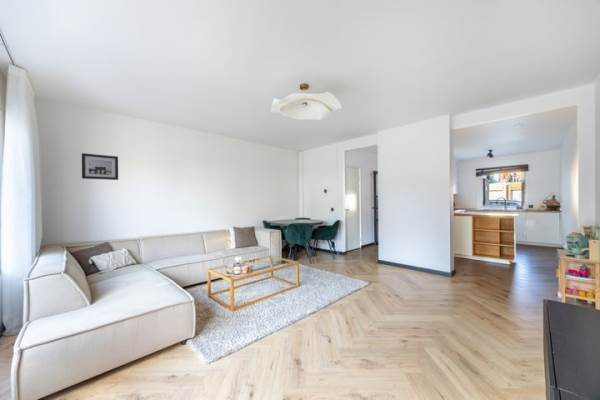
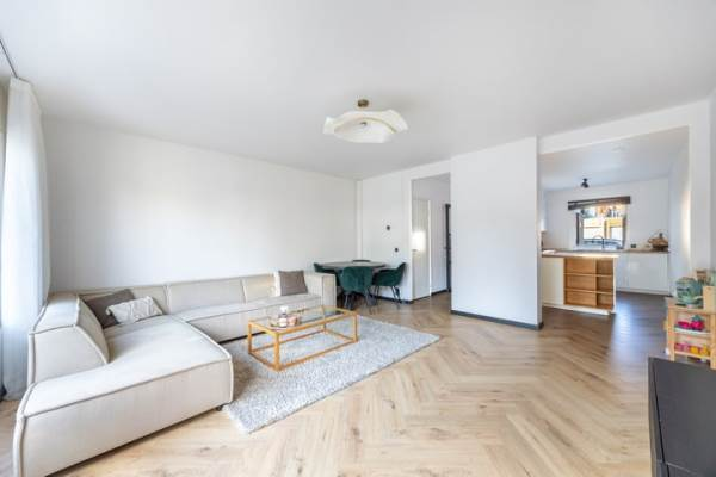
- wall art (100, 167)
